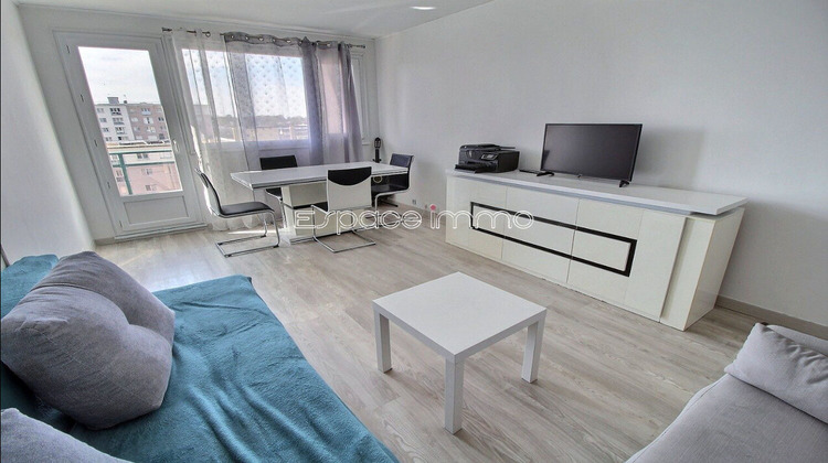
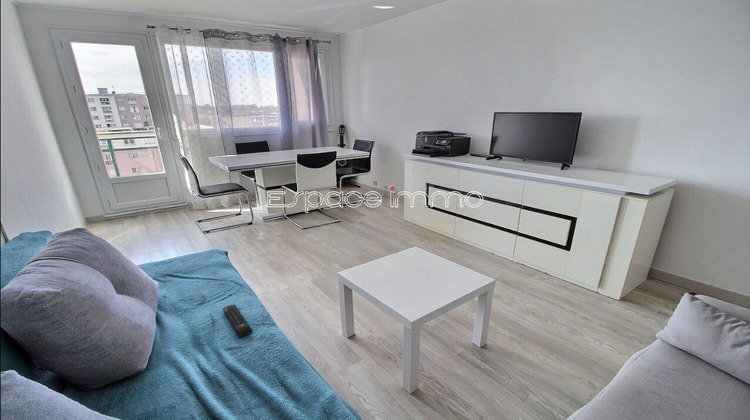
+ remote control (236, 320)
